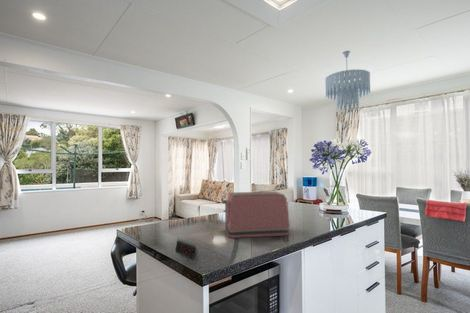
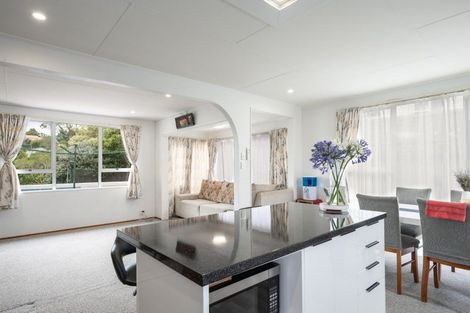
- toaster (254, 212)
- ceiling light fixture (347, 80)
